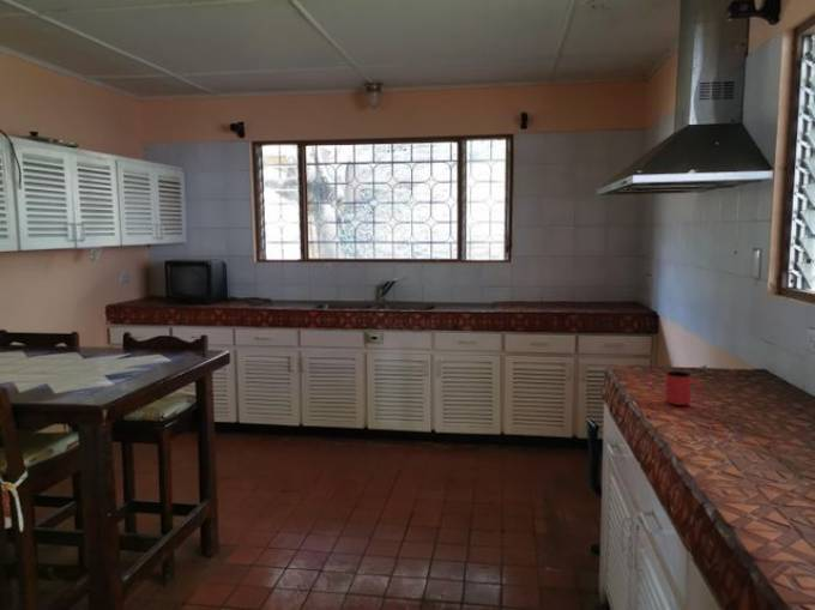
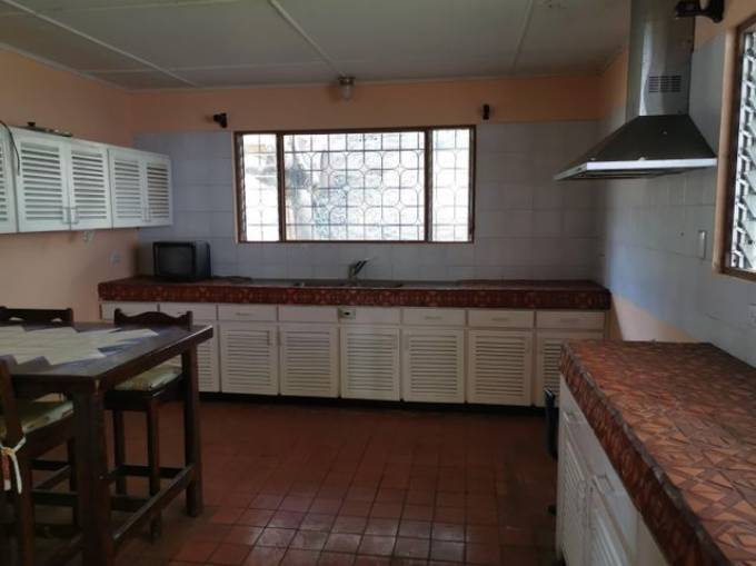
- cup (683, 388)
